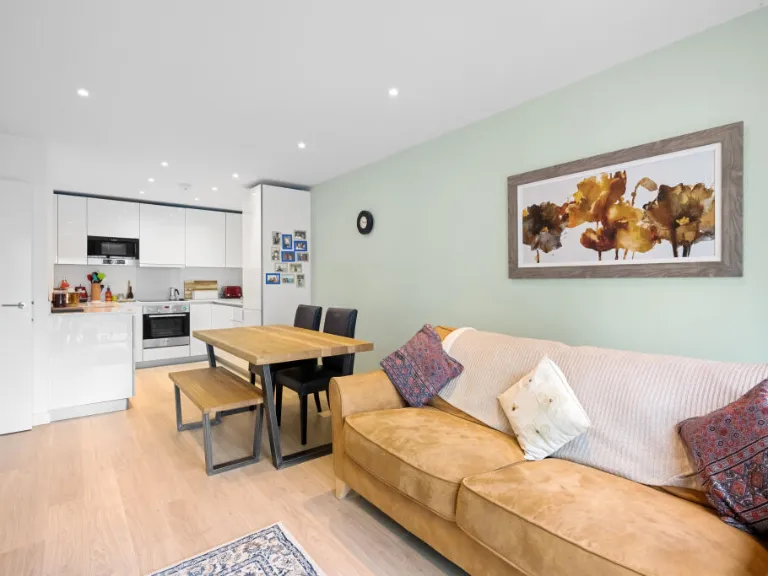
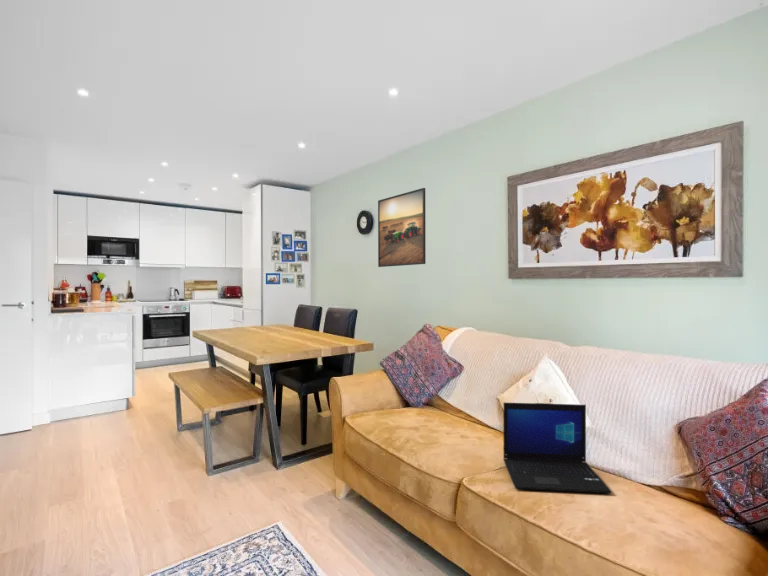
+ laptop (552, 444)
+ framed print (400, 230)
